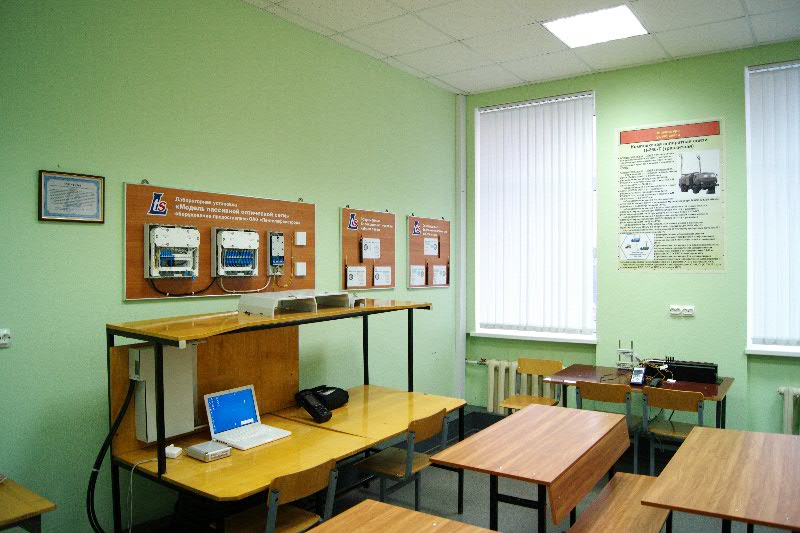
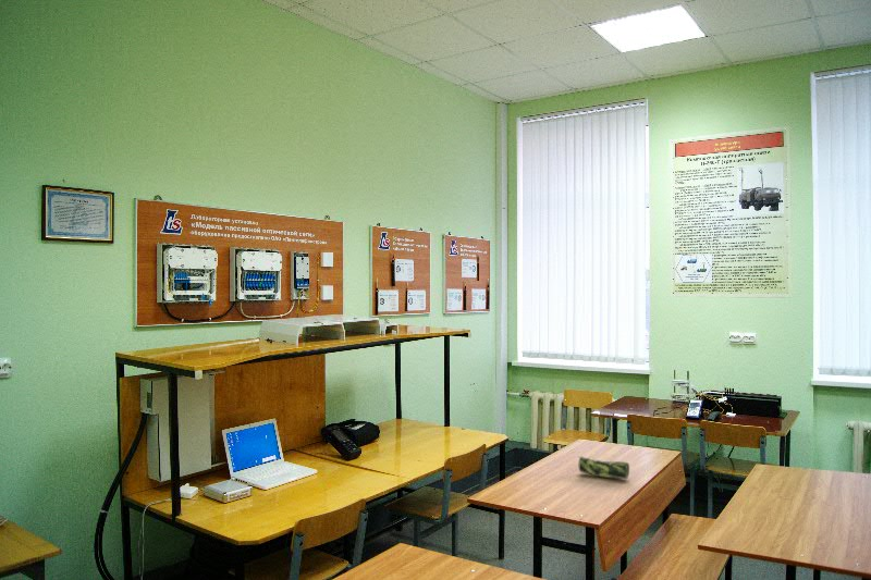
+ pencil case (602, 467)
